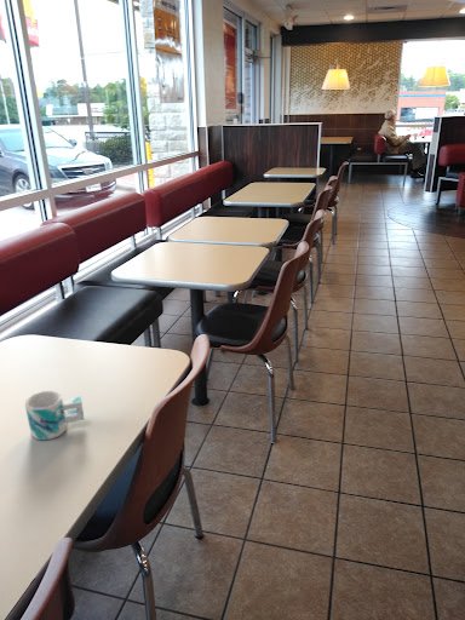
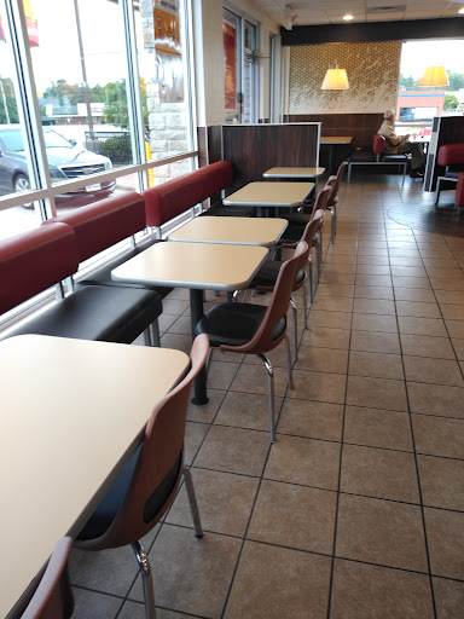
- mug (56, 412)
